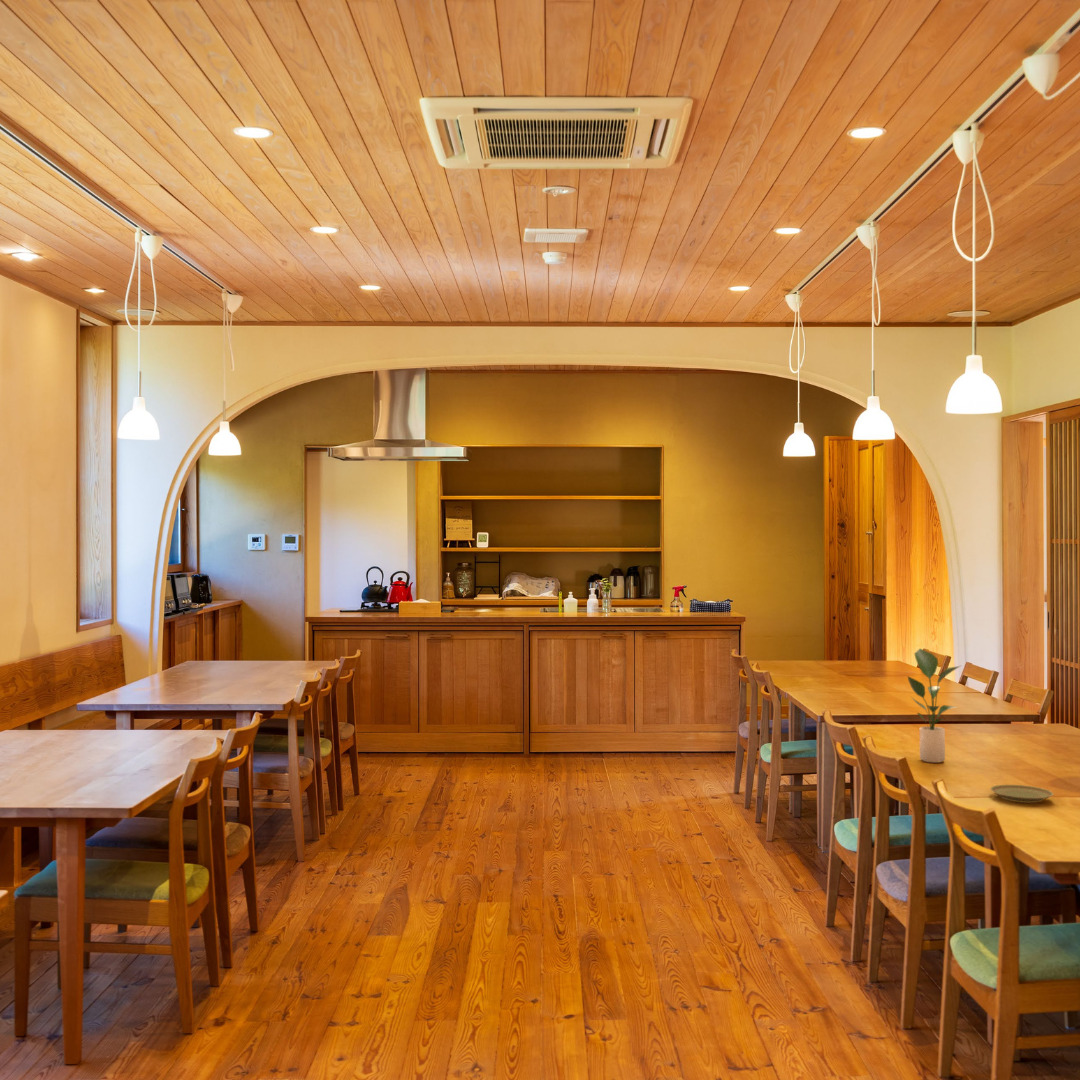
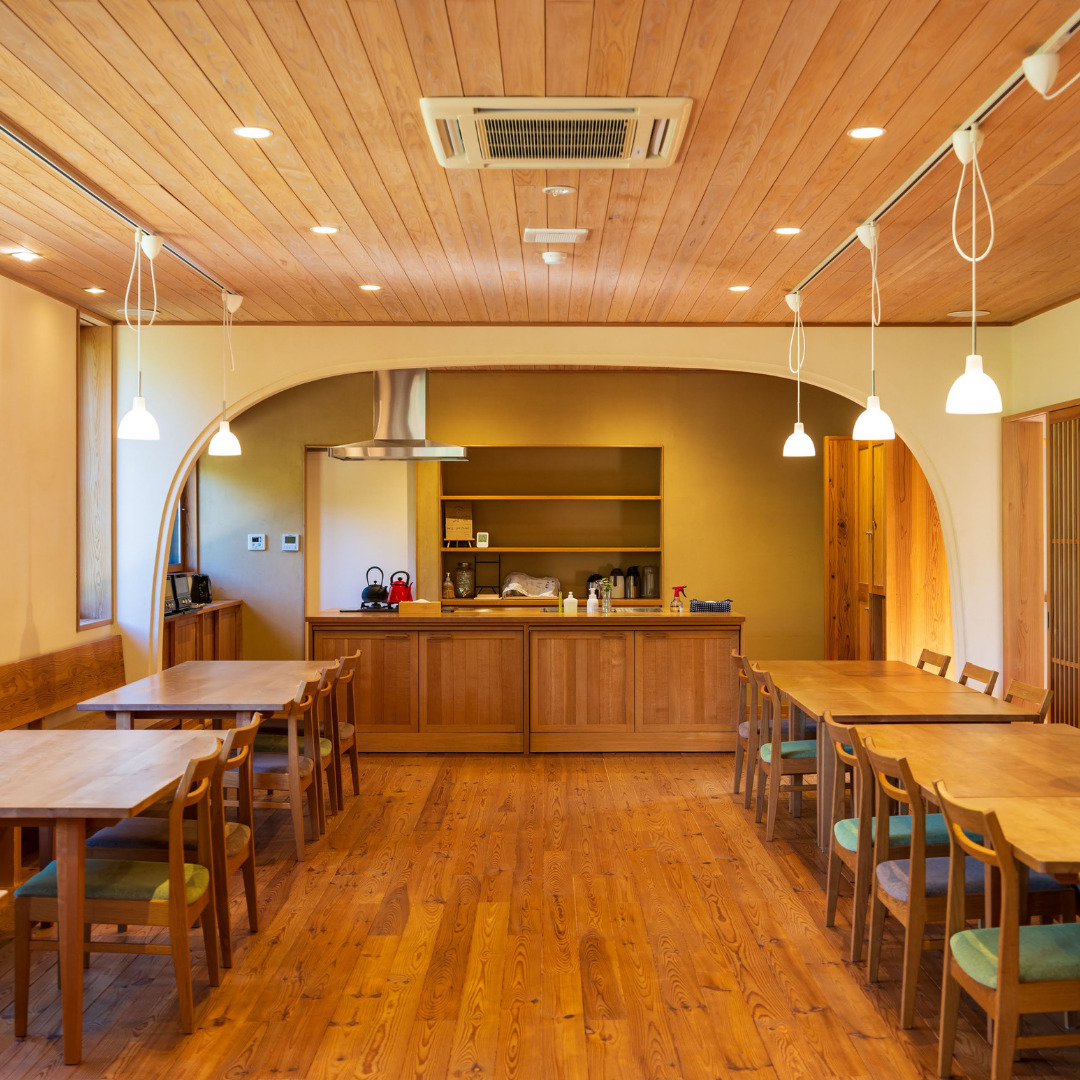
- plate (1021, 794)
- potted plant (930, 706)
